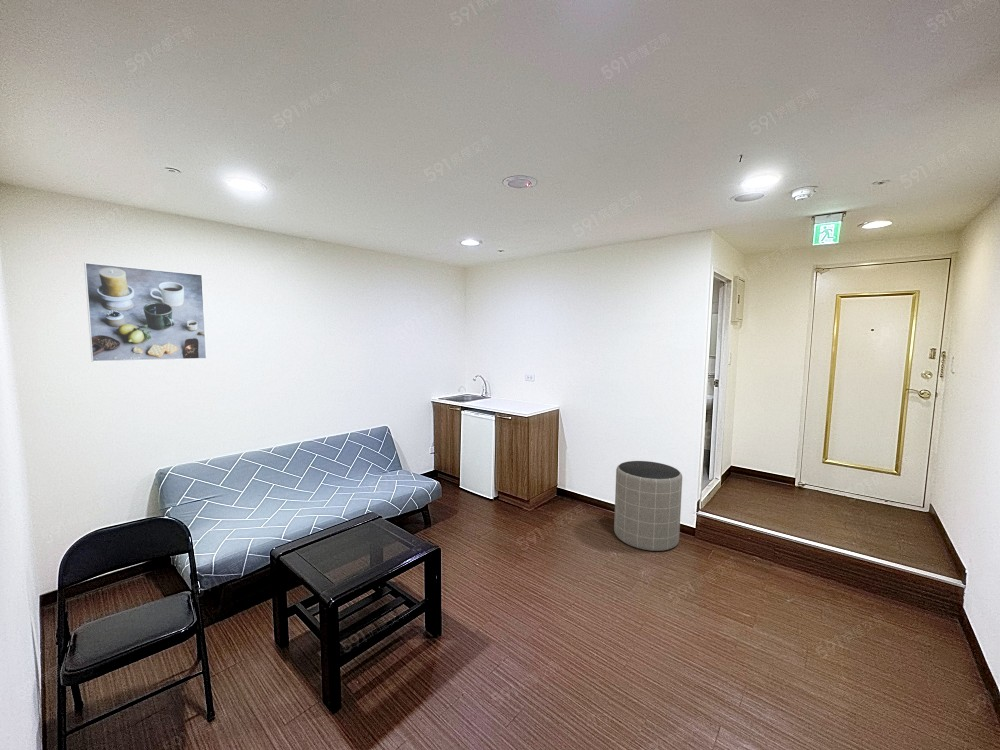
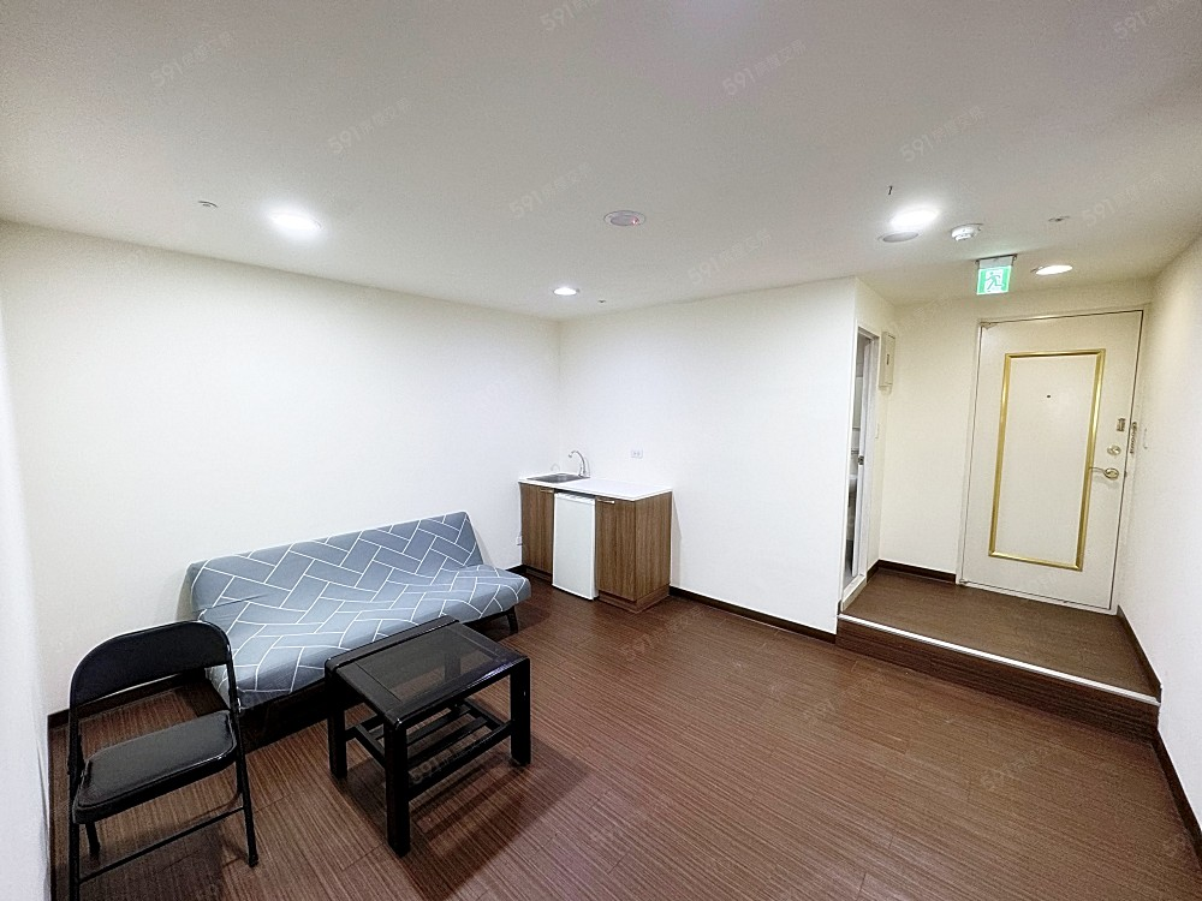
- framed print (150, 315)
- trash can (647, 503)
